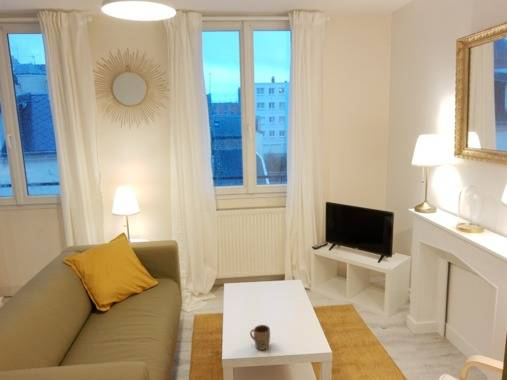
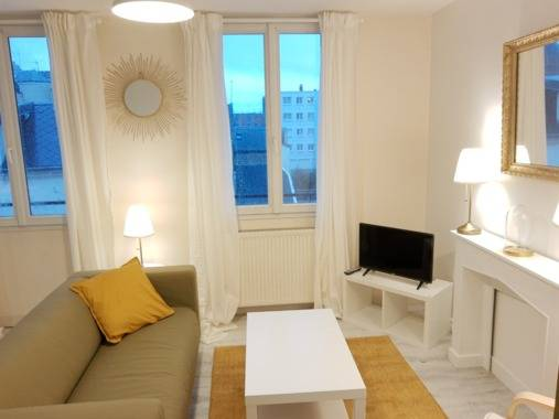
- mug (261, 337)
